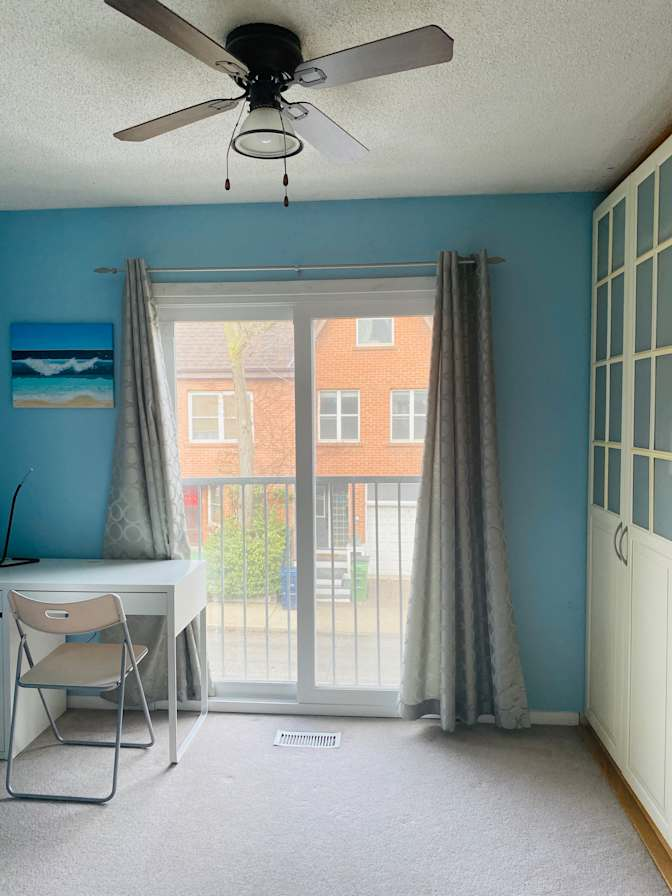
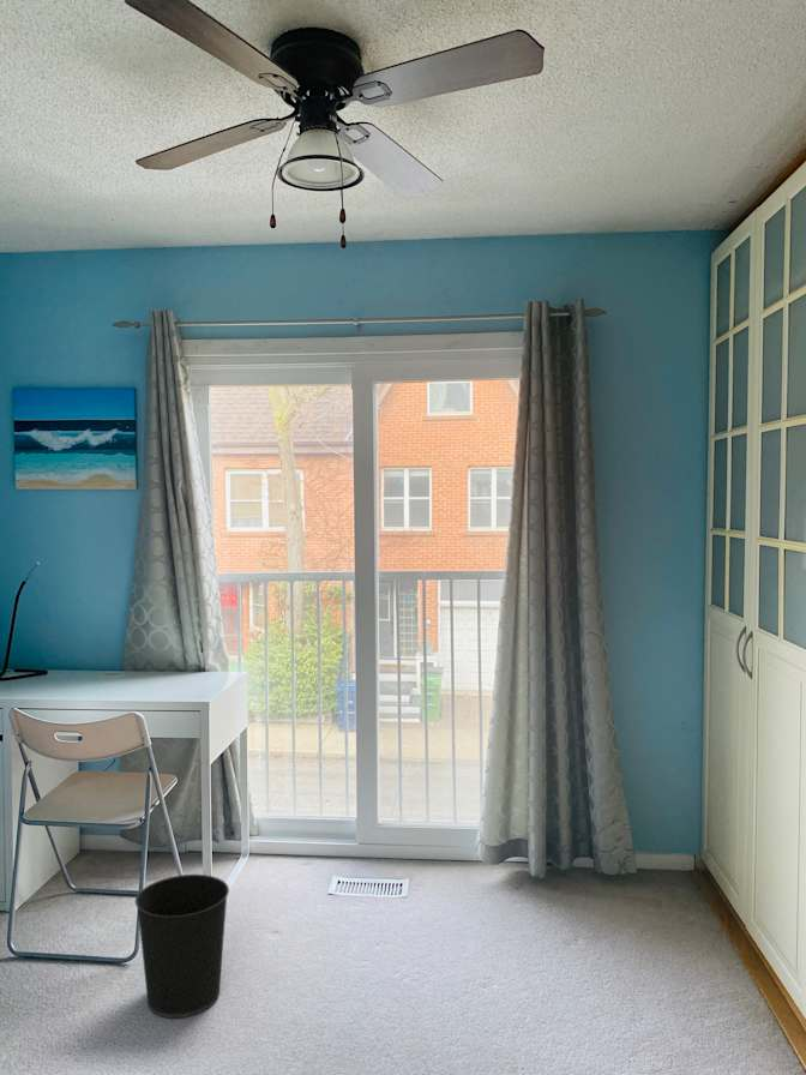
+ wastebasket (182, 945)
